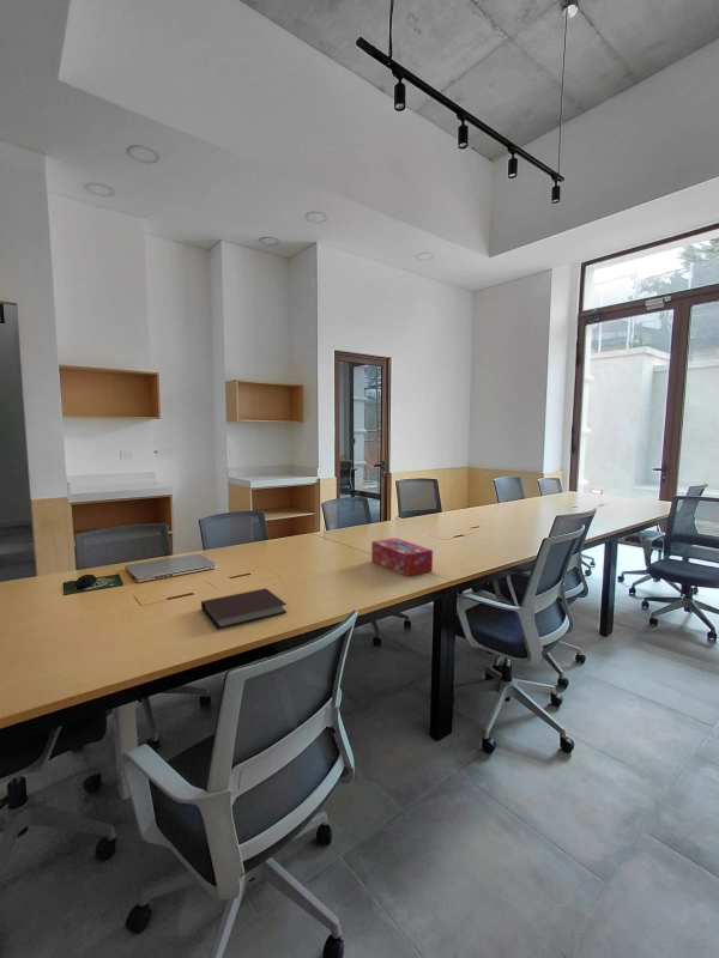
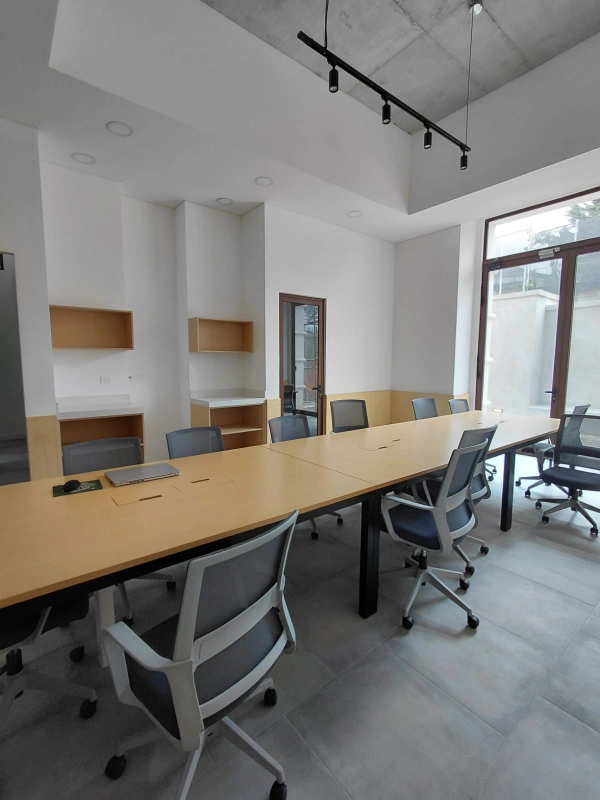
- notebook (243, 606)
- tissue box (400, 554)
